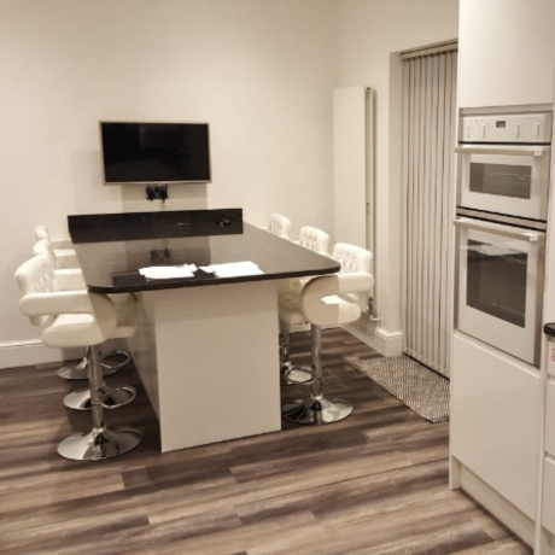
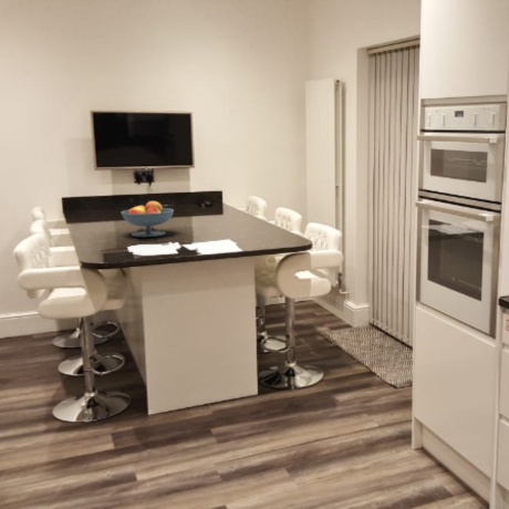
+ fruit bowl (147, 218)
